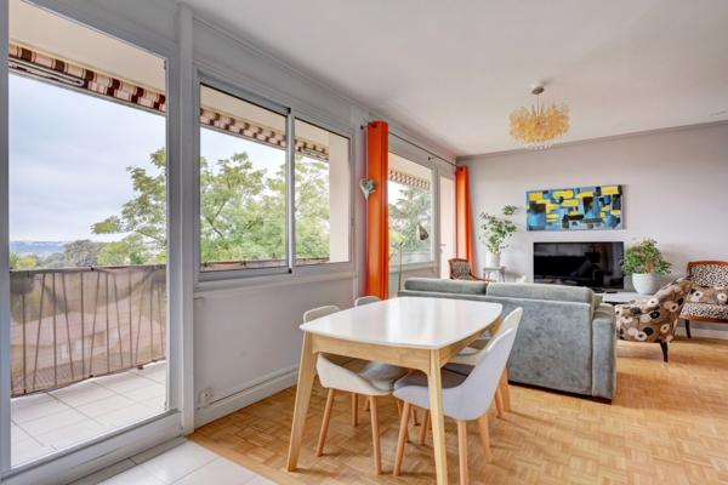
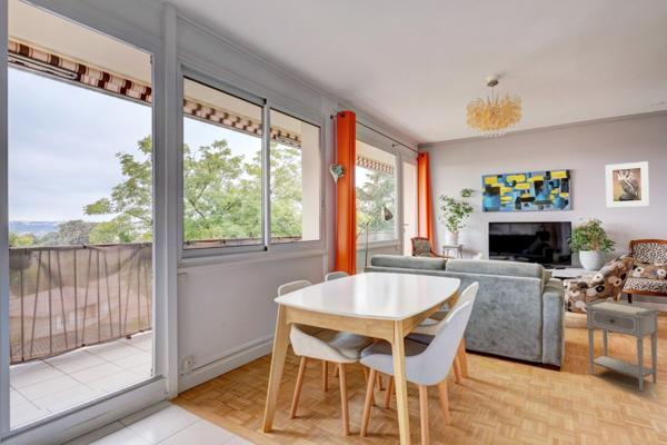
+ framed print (626, 185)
+ nightstand (621, 333)
